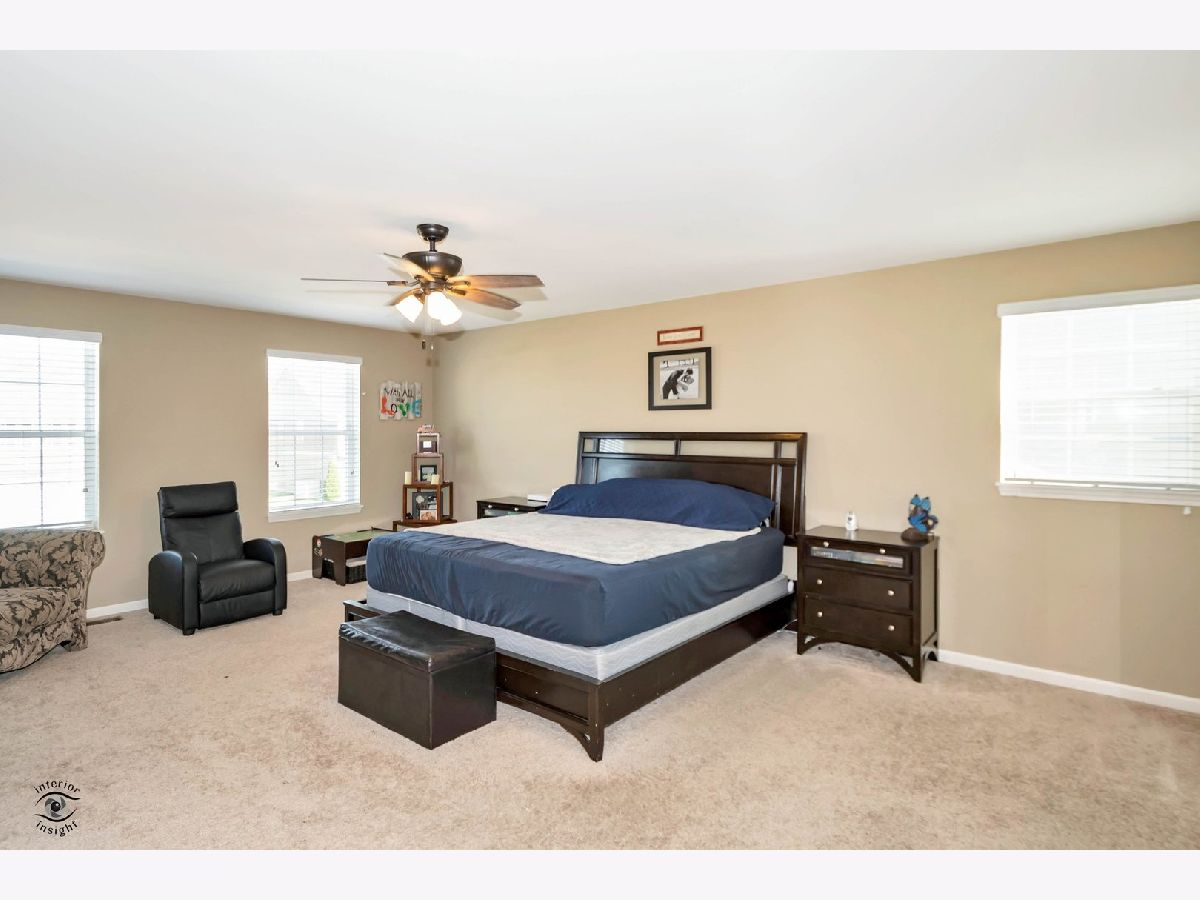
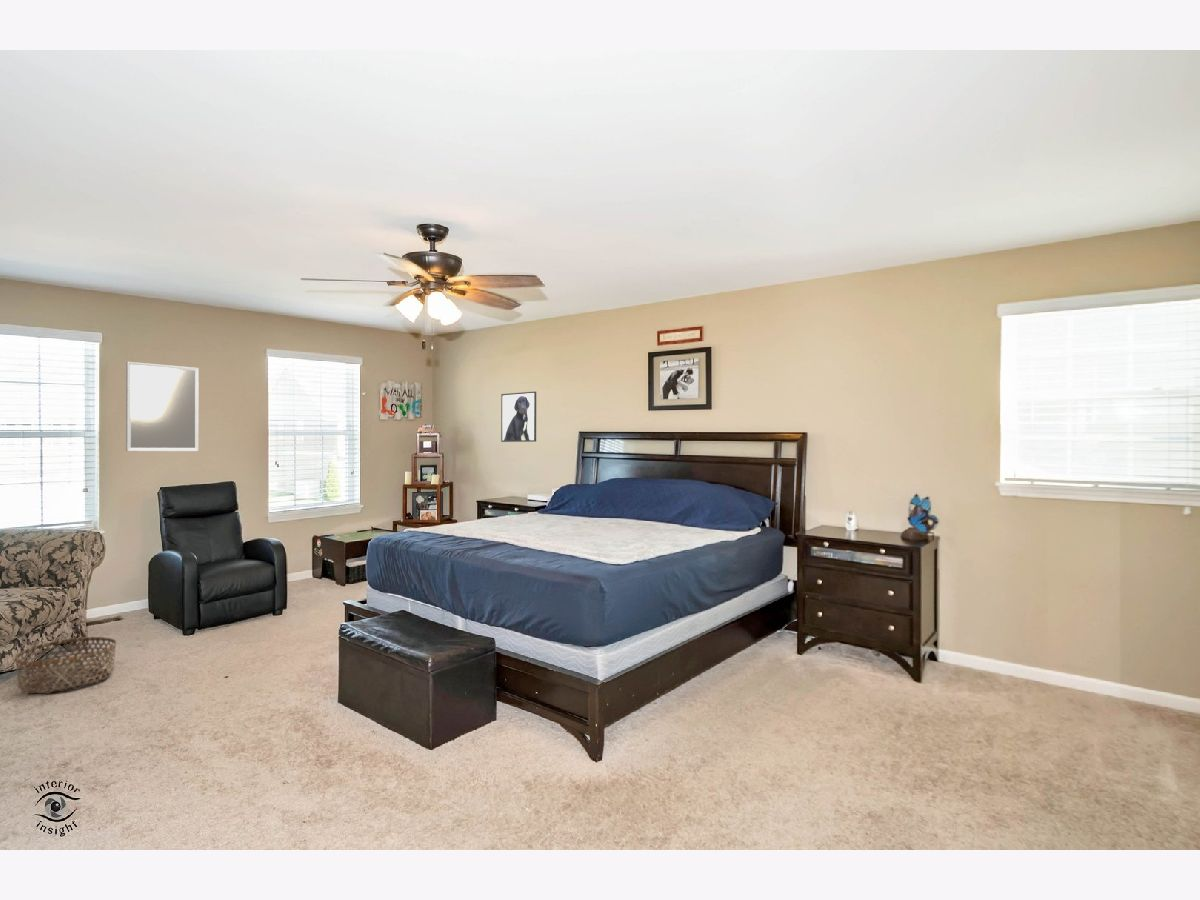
+ basket (68, 664)
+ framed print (518, 417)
+ home mirror (163, 408)
